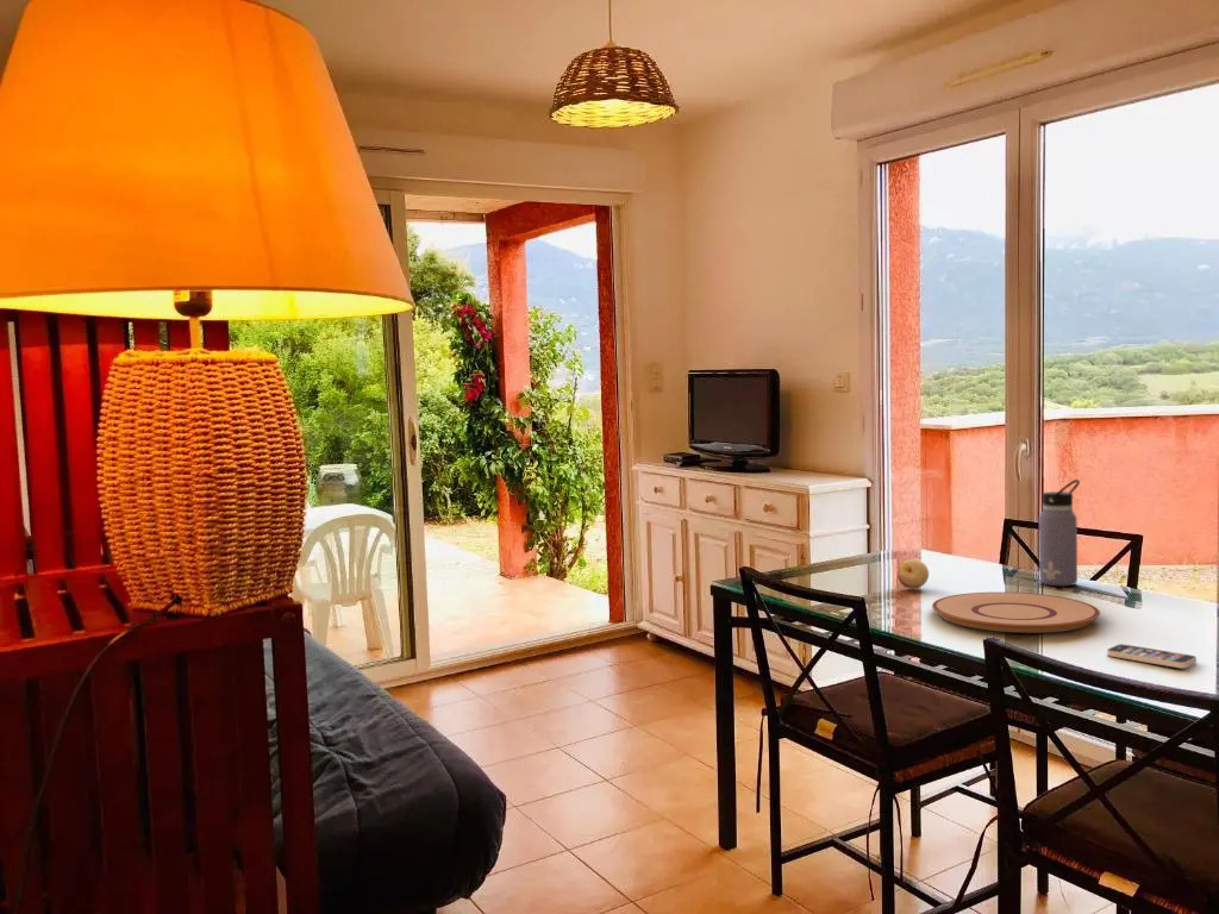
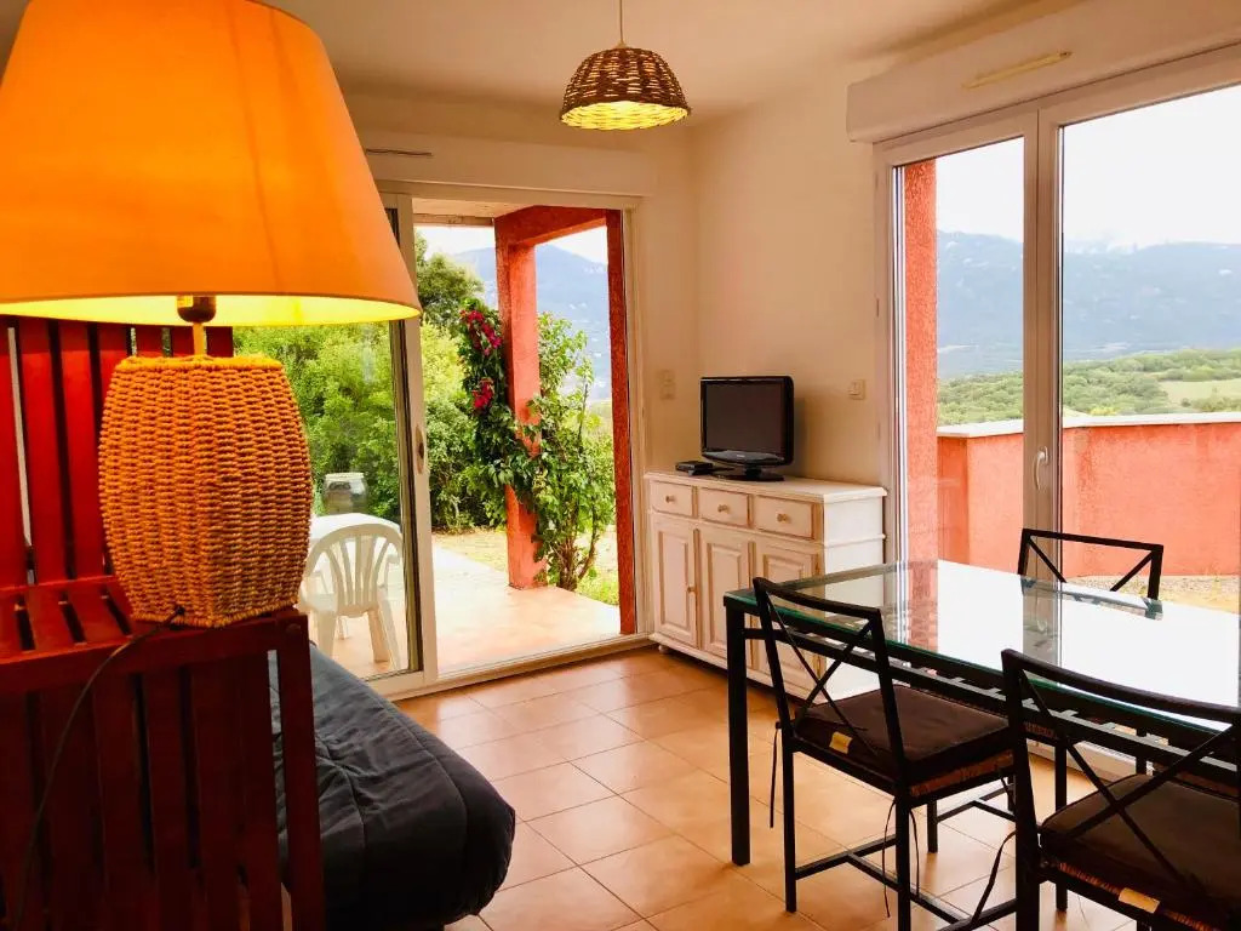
- fruit (913, 574)
- plate (1013, 611)
- smartphone (1150, 656)
- water bottle (1059, 531)
